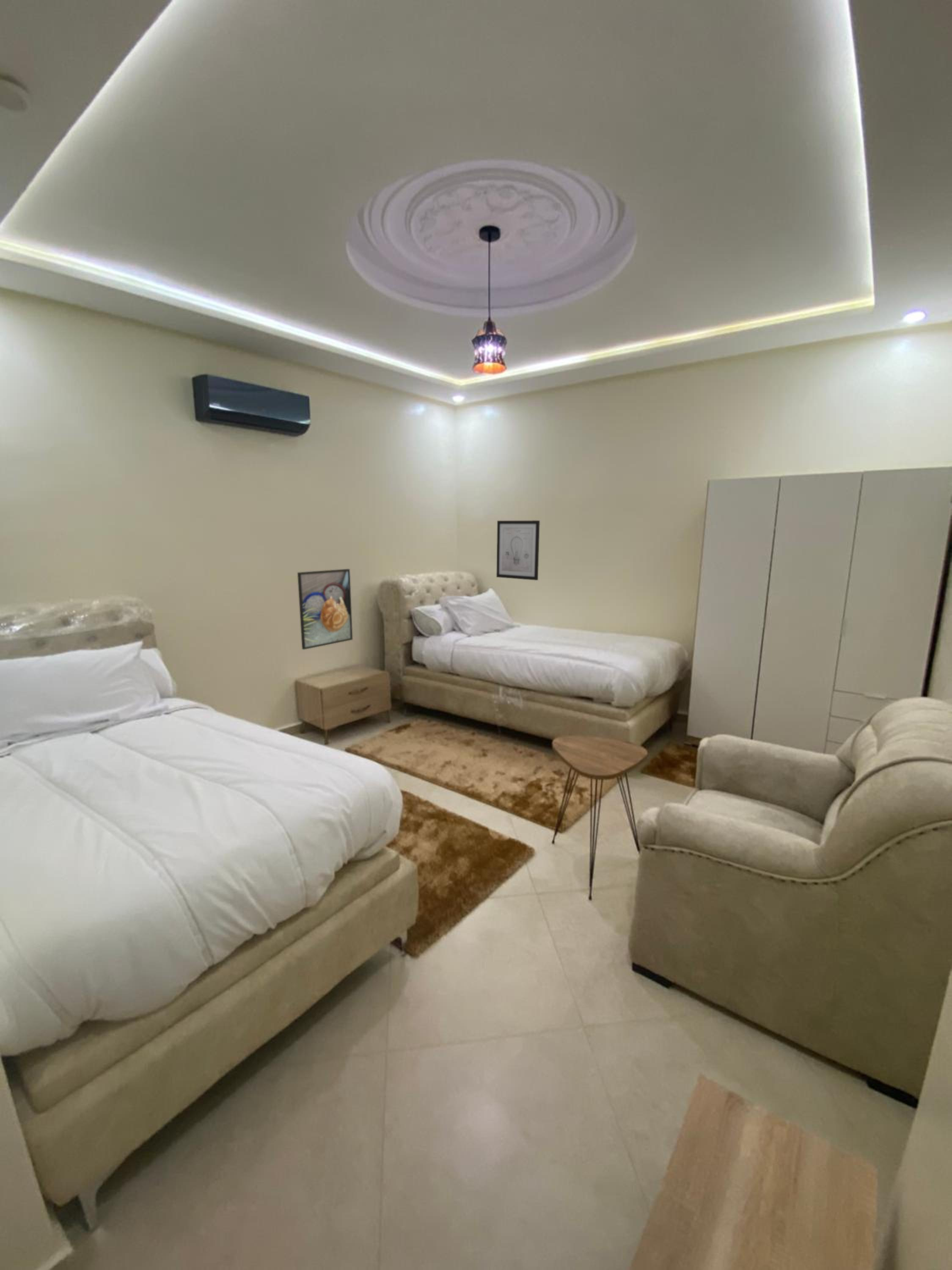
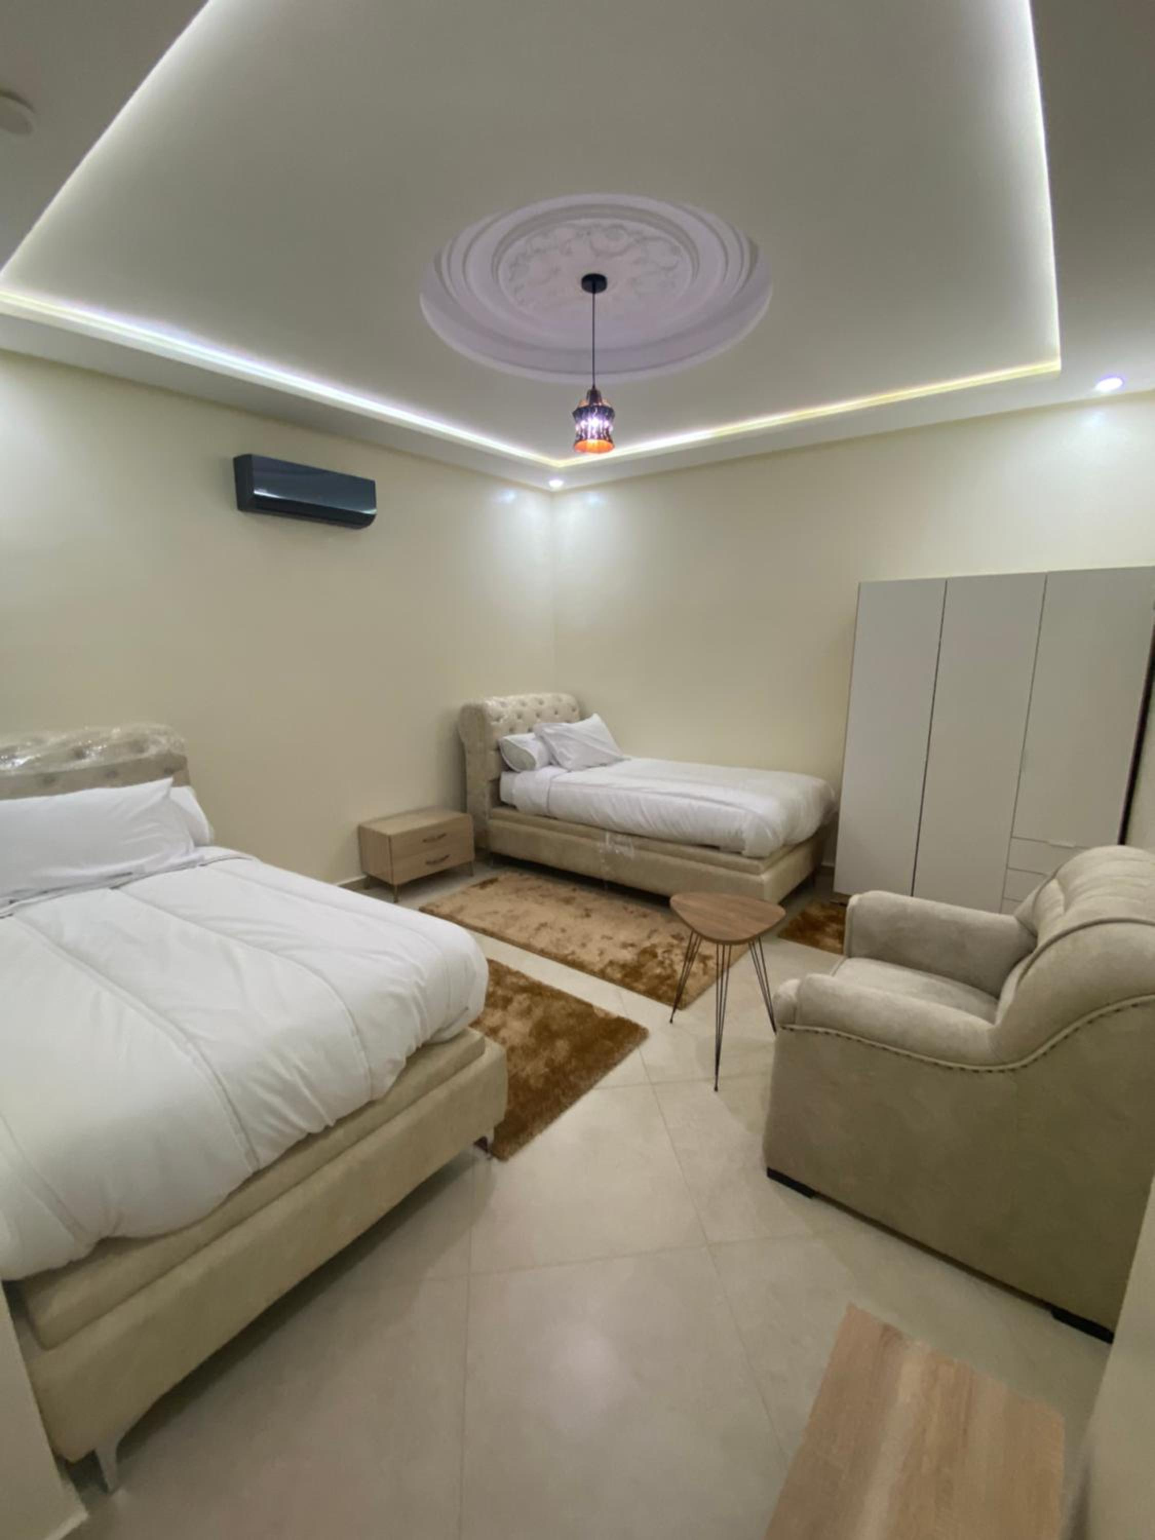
- wall art (517, 550)
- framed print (326, 608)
